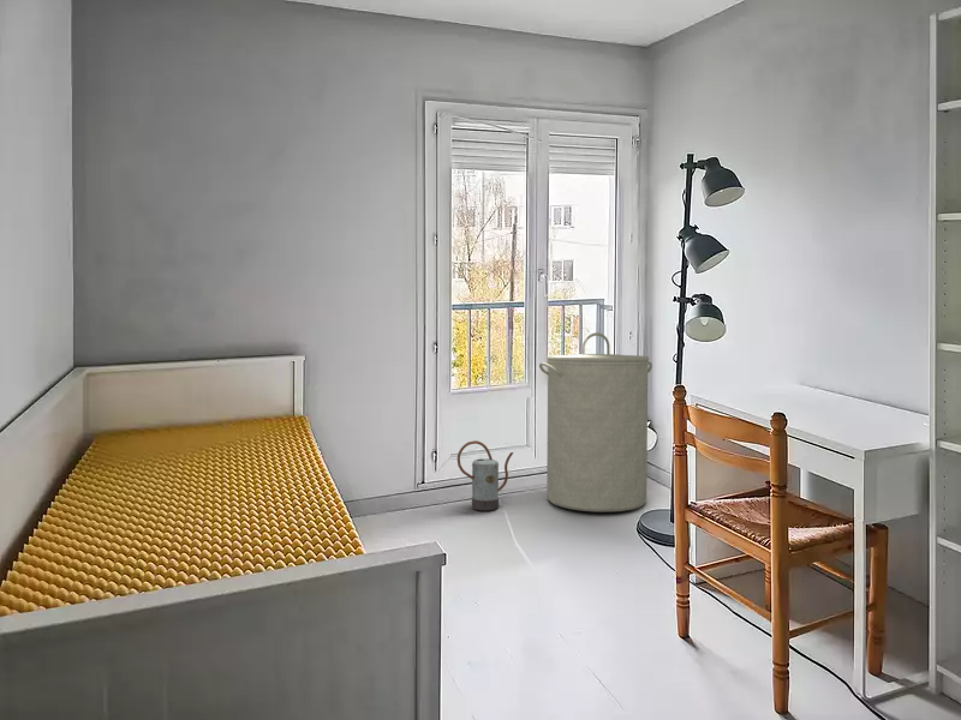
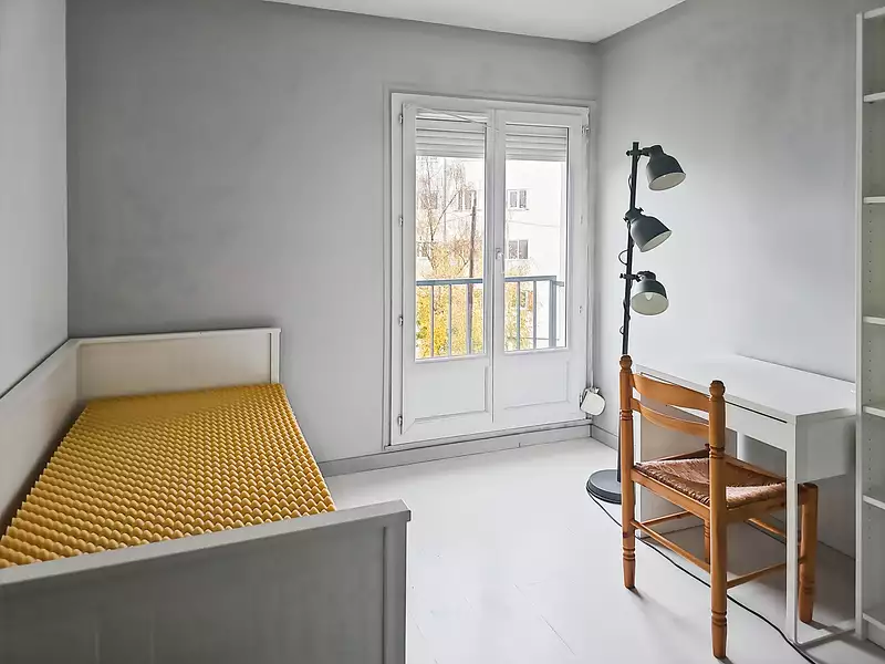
- watering can (485, 473)
- laundry hamper (597, 416)
